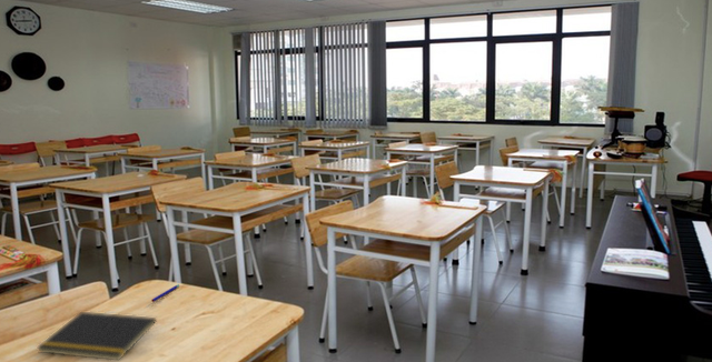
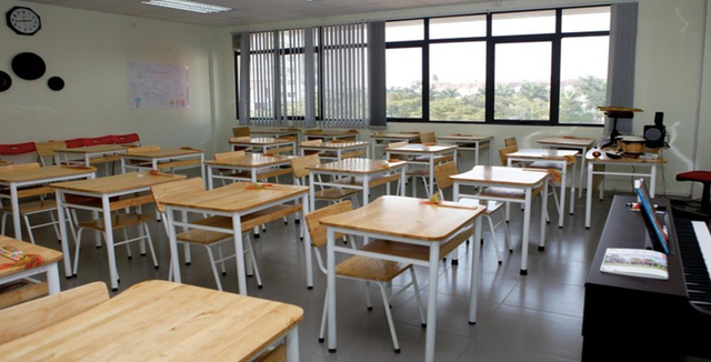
- notepad (98, 334)
- pen (166, 292)
